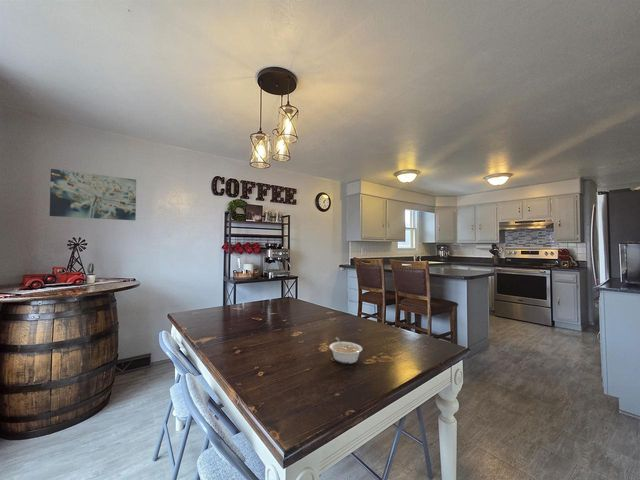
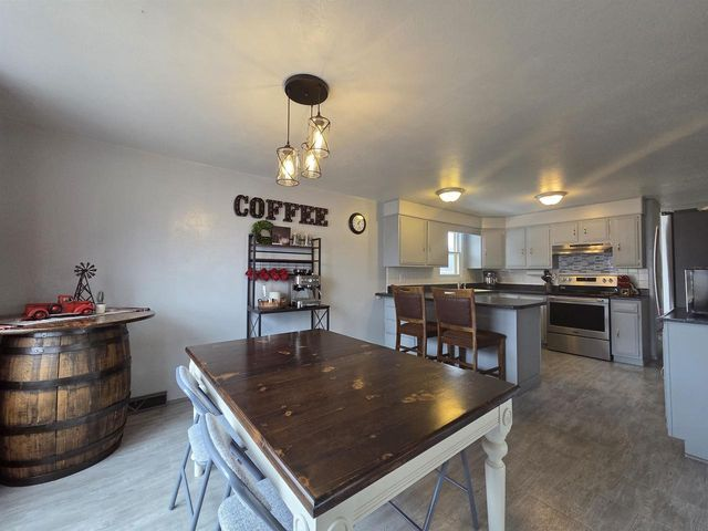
- legume (344, 351)
- wall art (96, 196)
